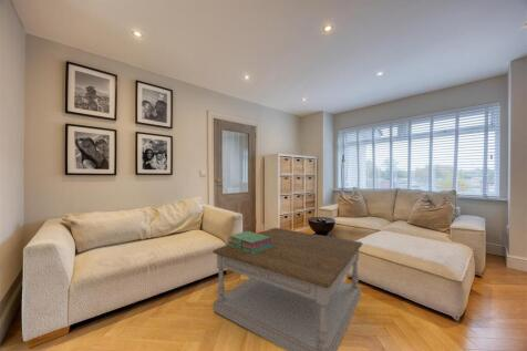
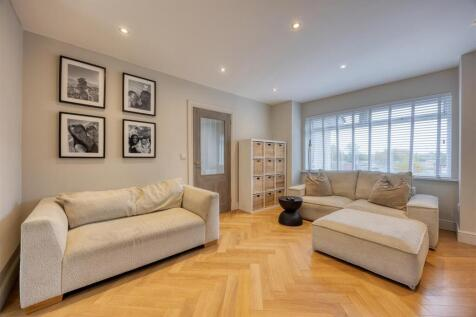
- stack of books (249, 240)
- coffee table (291, 273)
